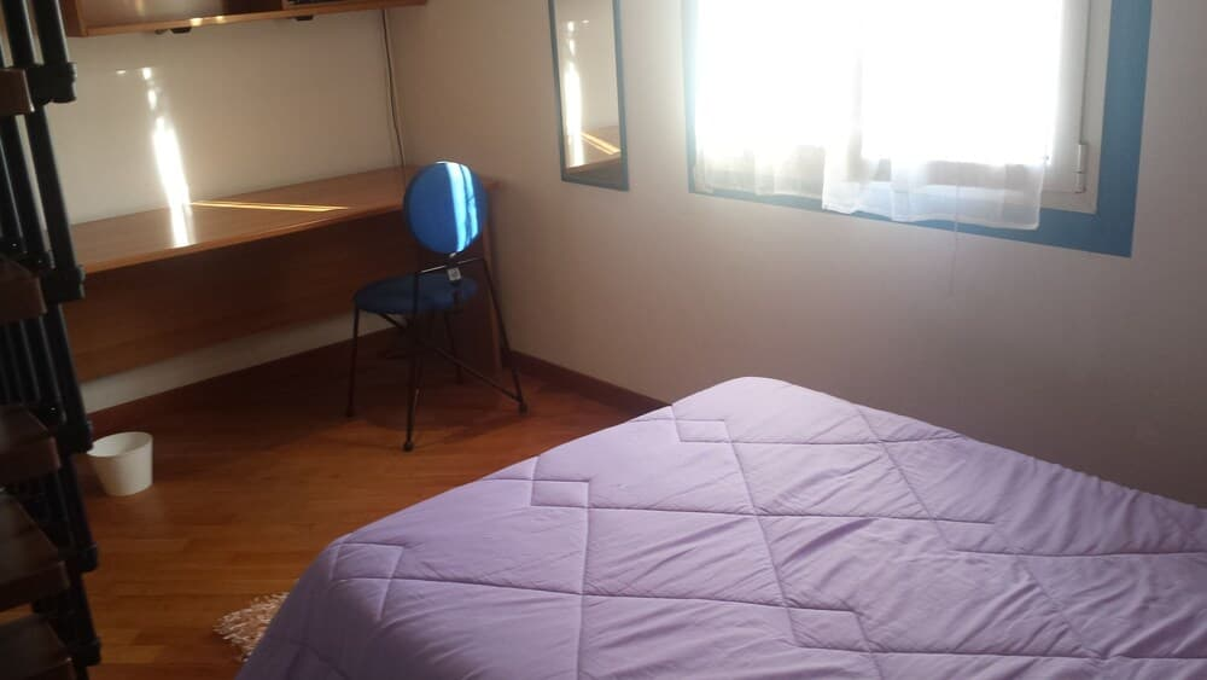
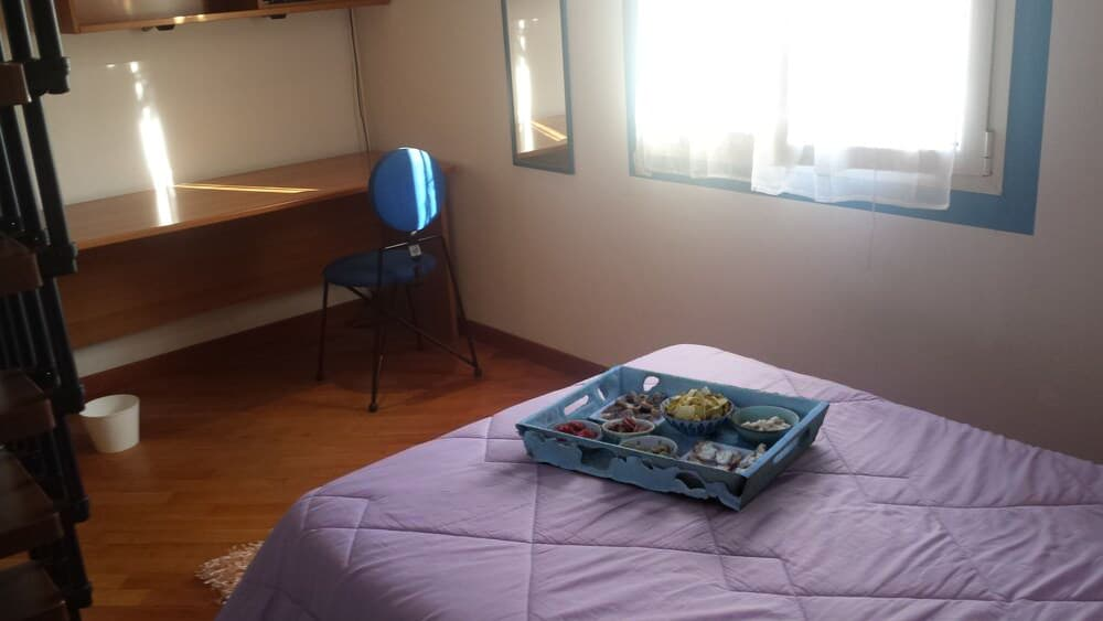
+ serving tray (674, 427)
